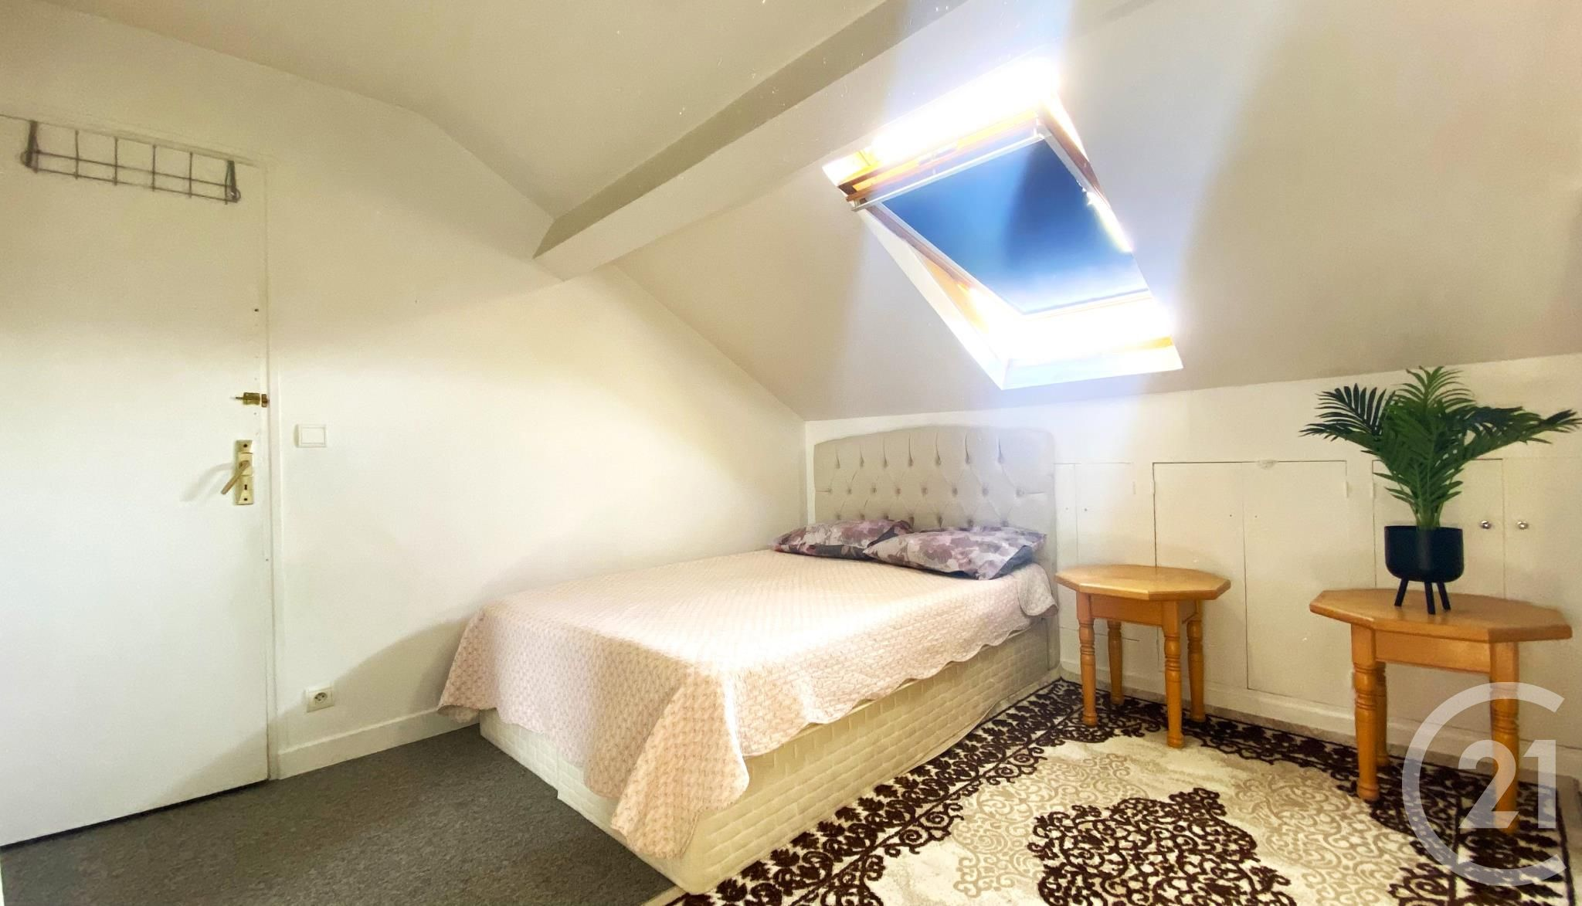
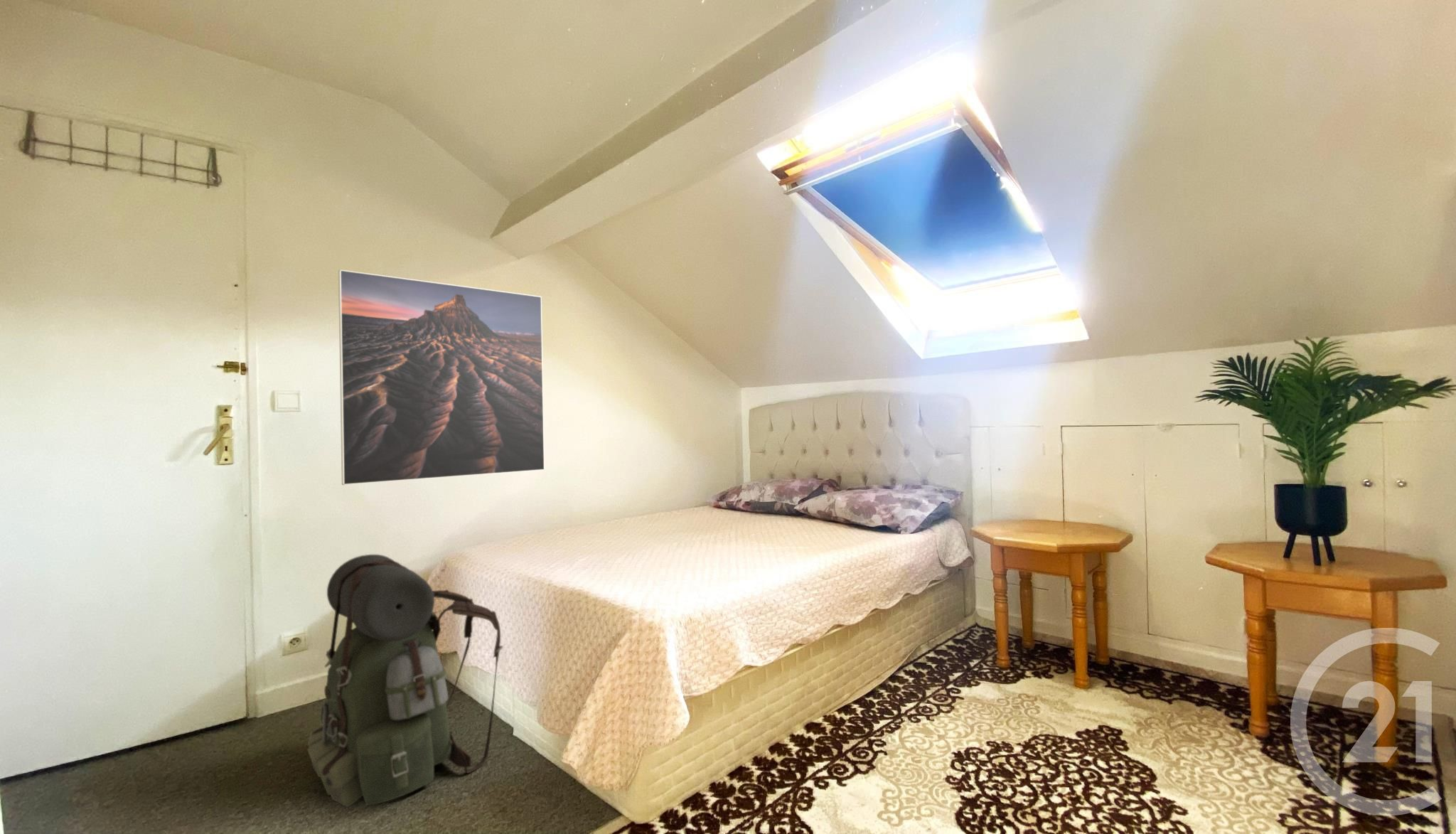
+ backpack (407, 658)
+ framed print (451, 380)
